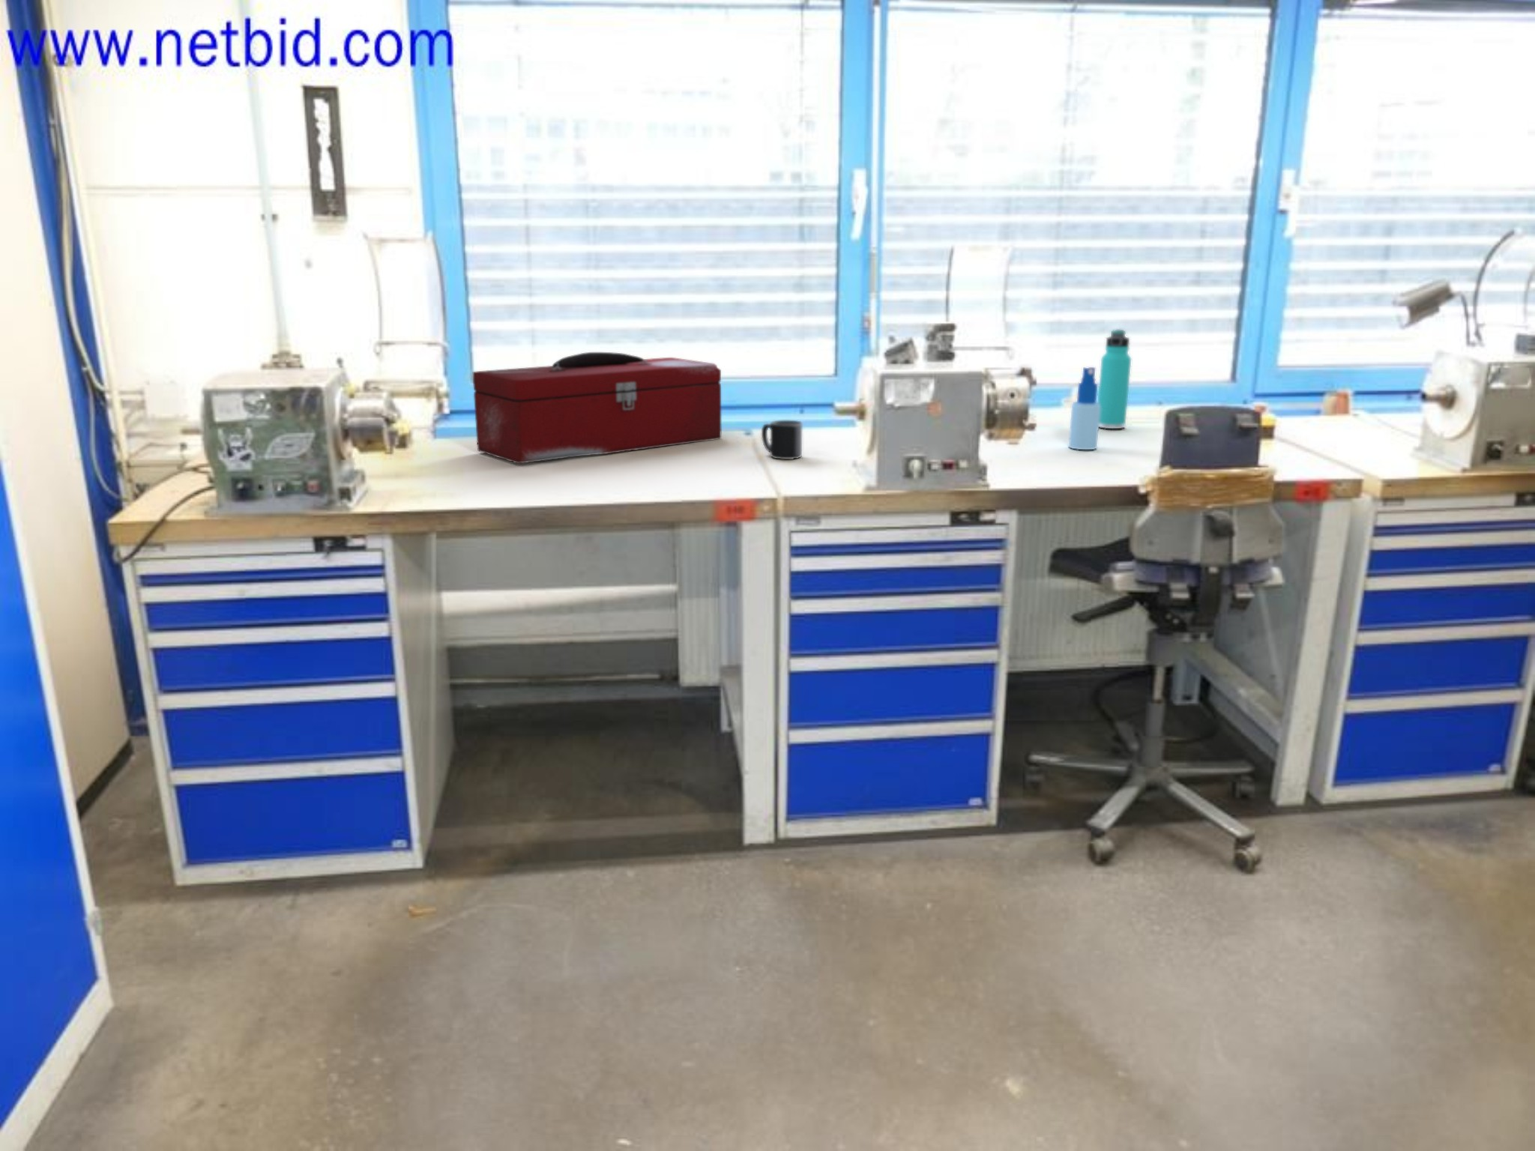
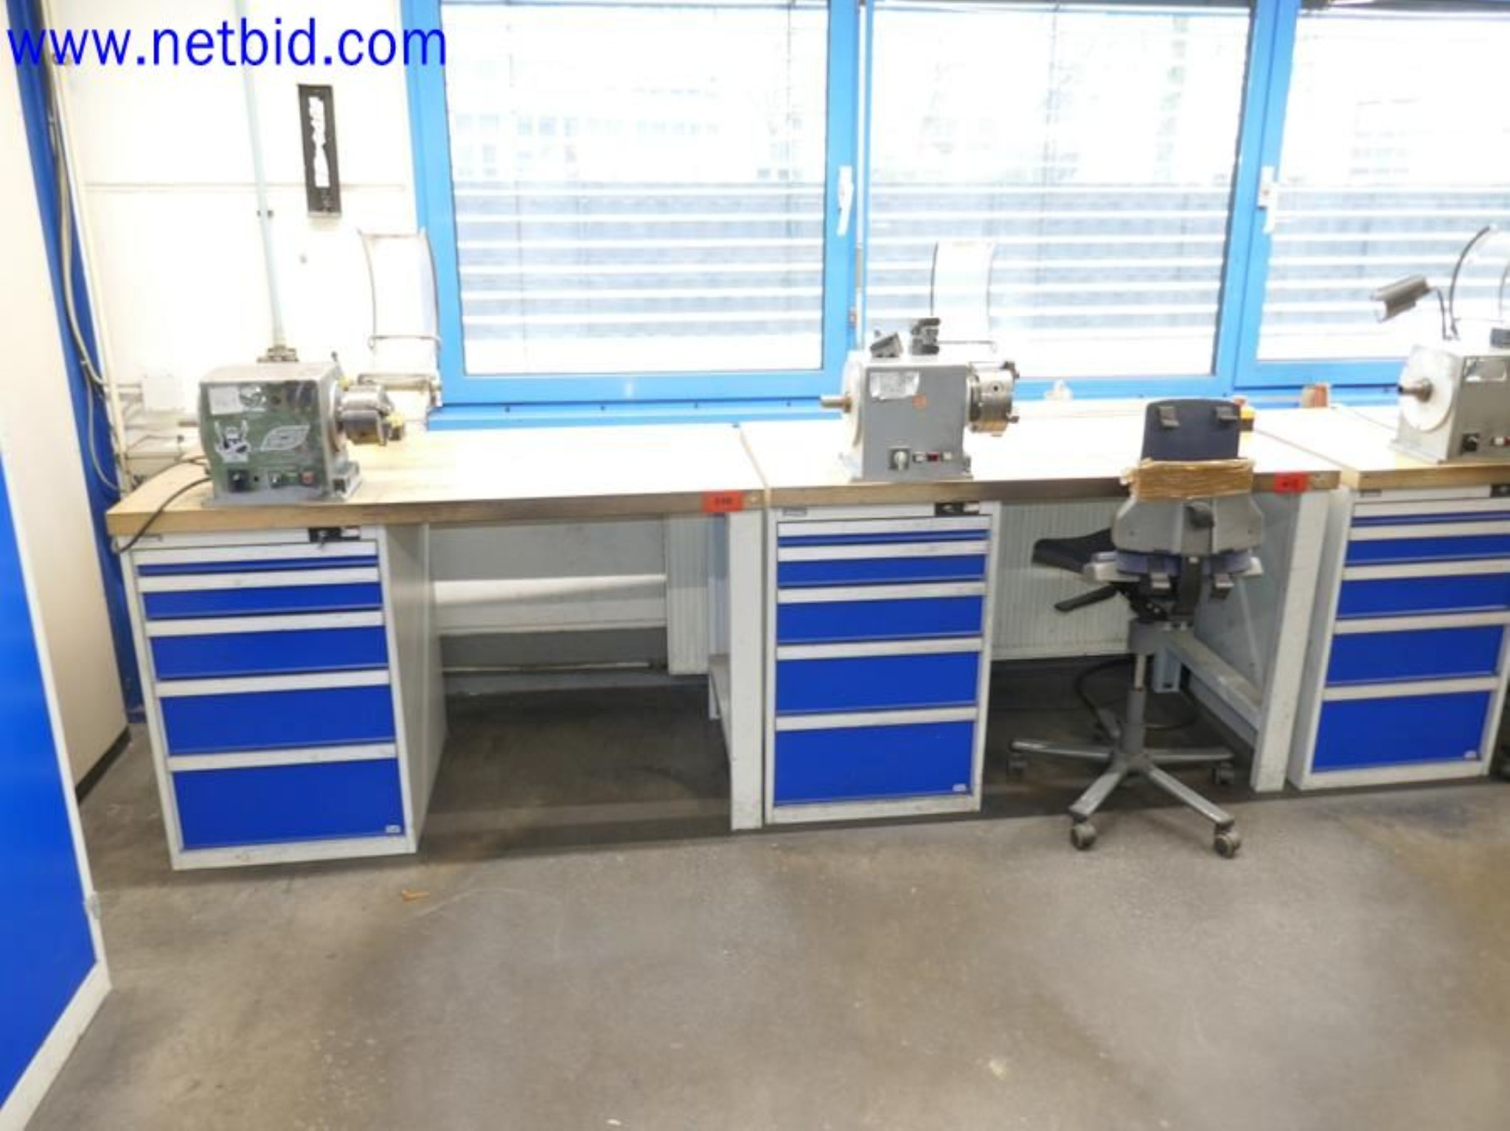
- thermos bottle (1114, 378)
- mug (781, 439)
- spray bottle (1085, 407)
- toolbox (602, 399)
